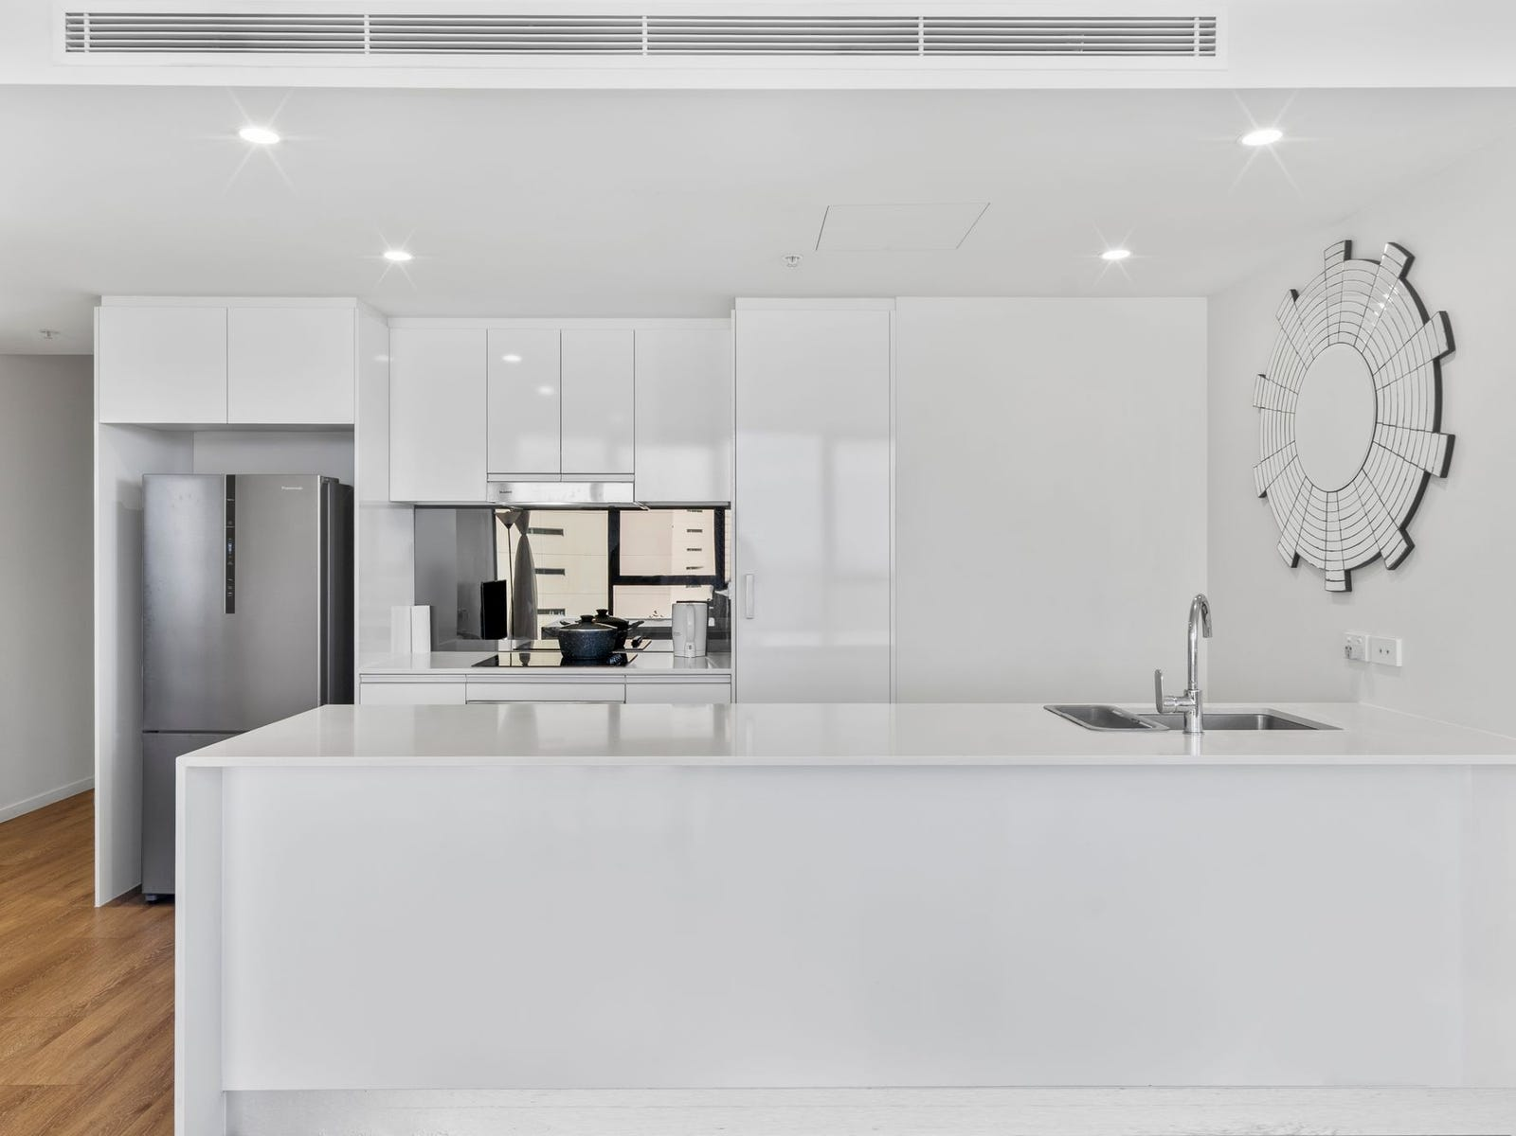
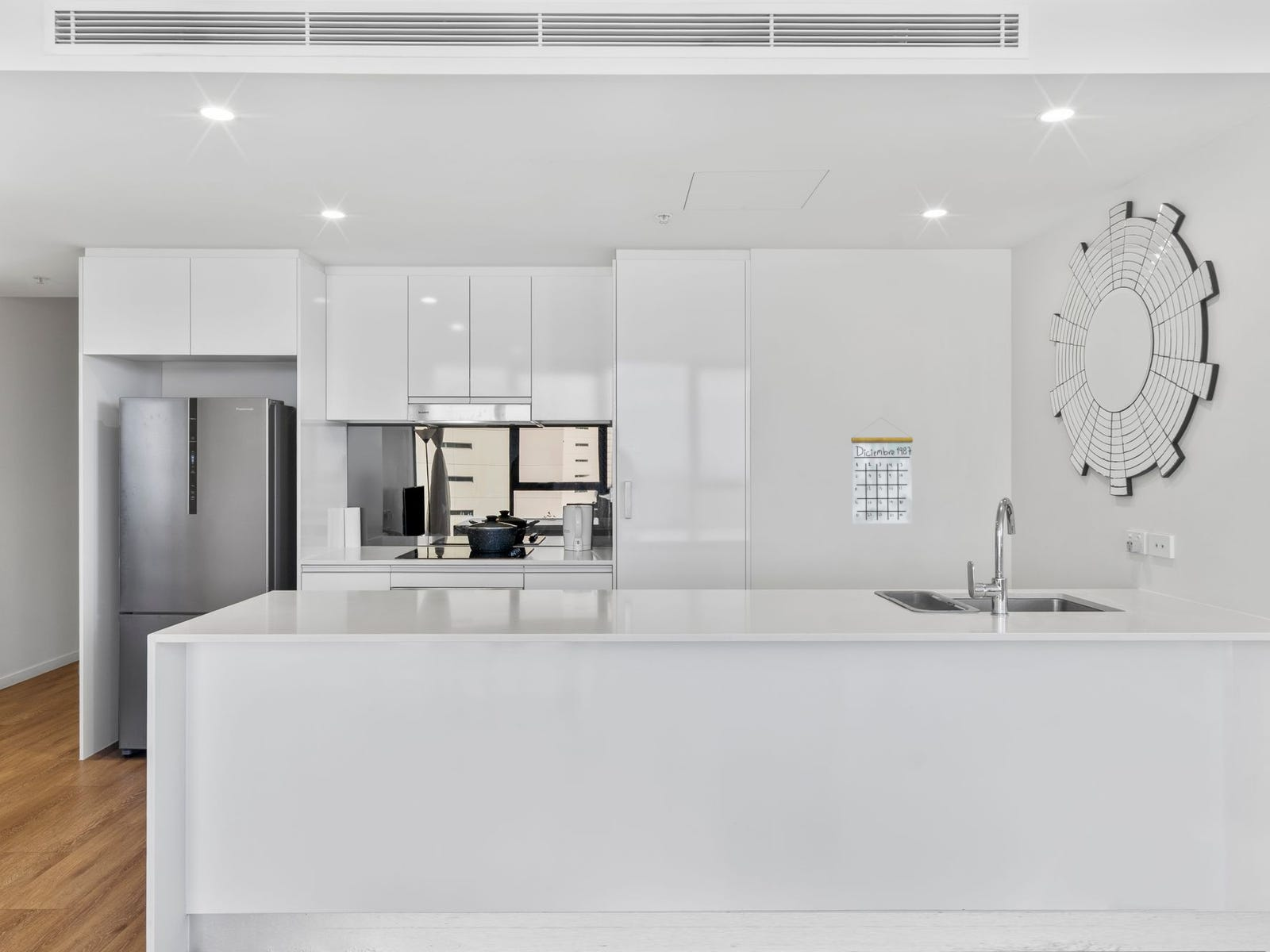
+ calendar (882, 470)
